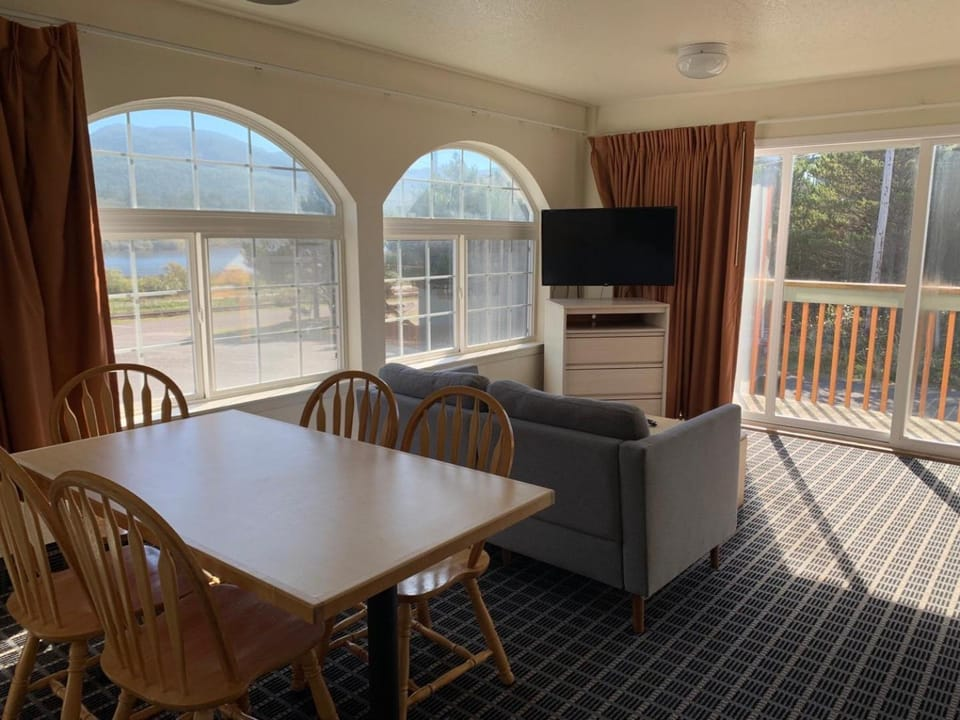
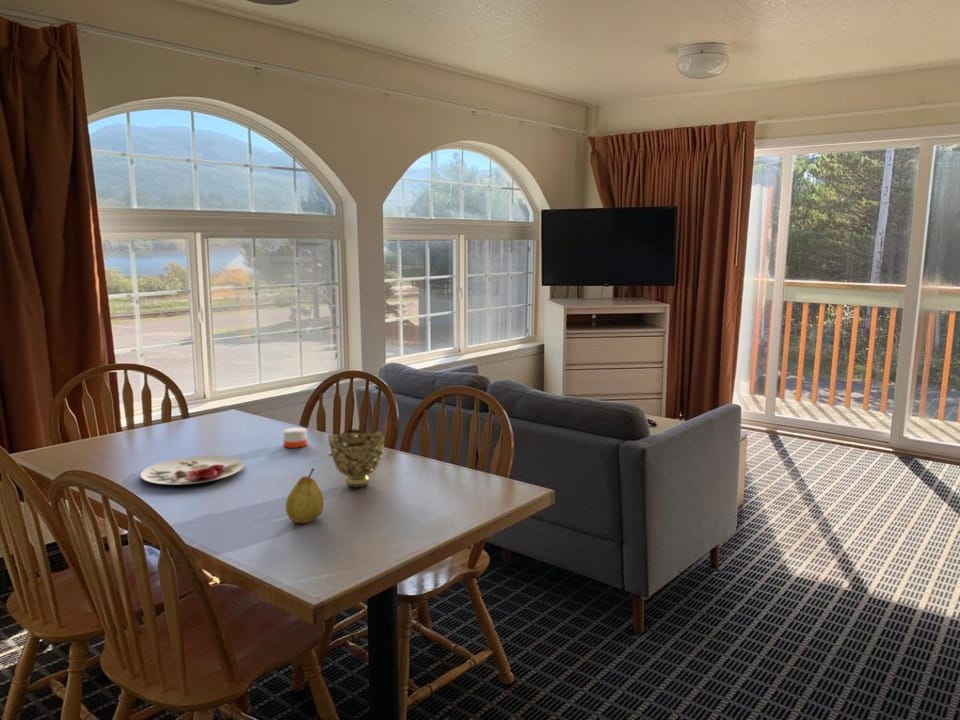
+ decorative bowl (356, 459)
+ fruit (304, 495)
+ candle (294, 429)
+ plate (193, 468)
